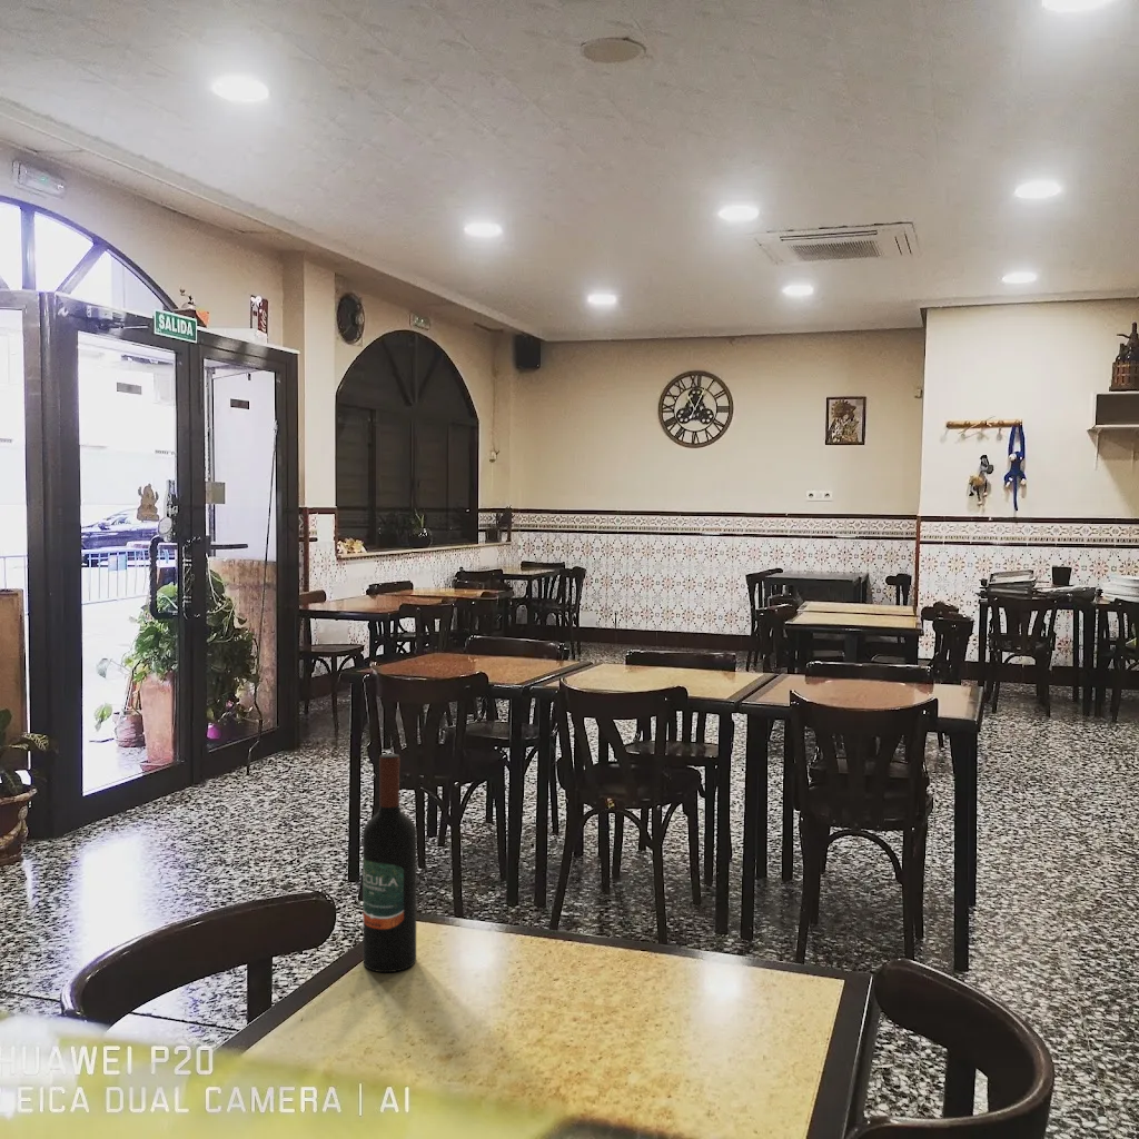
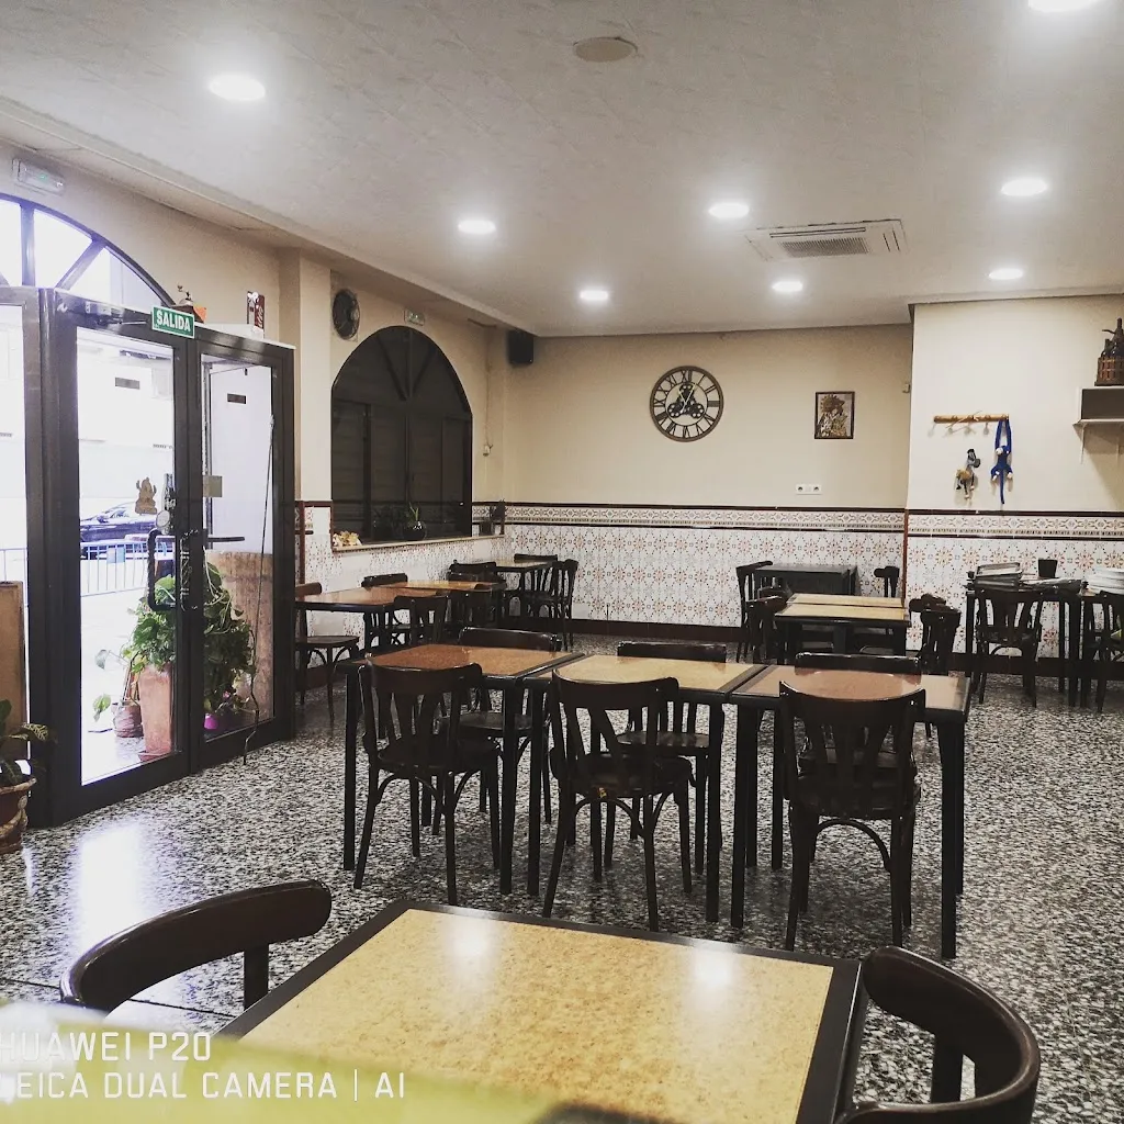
- wine bottle (389, 859)
